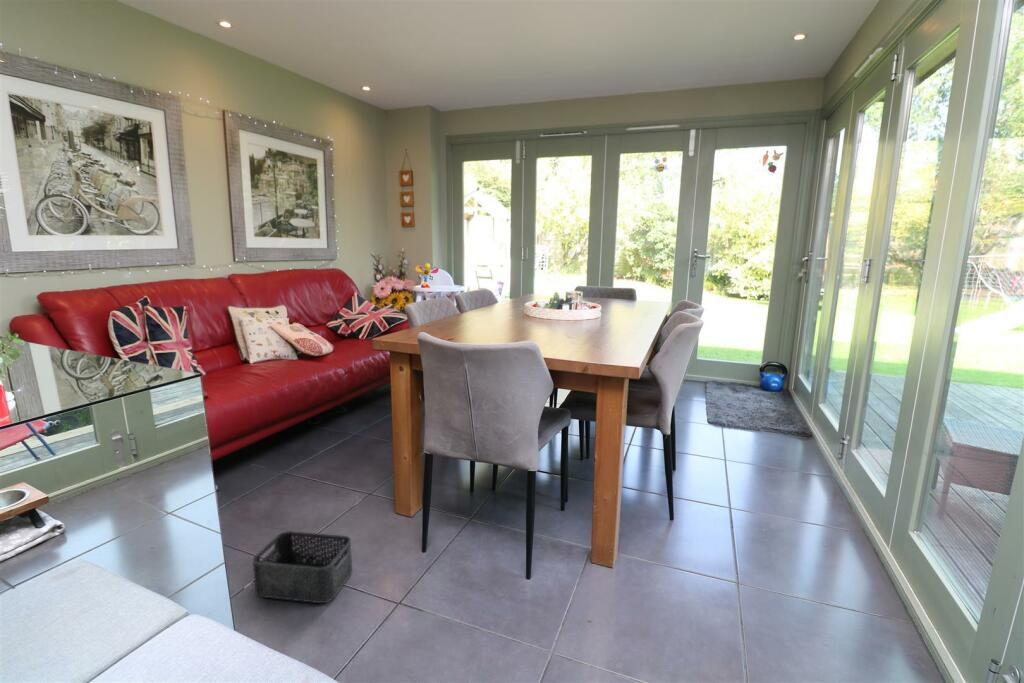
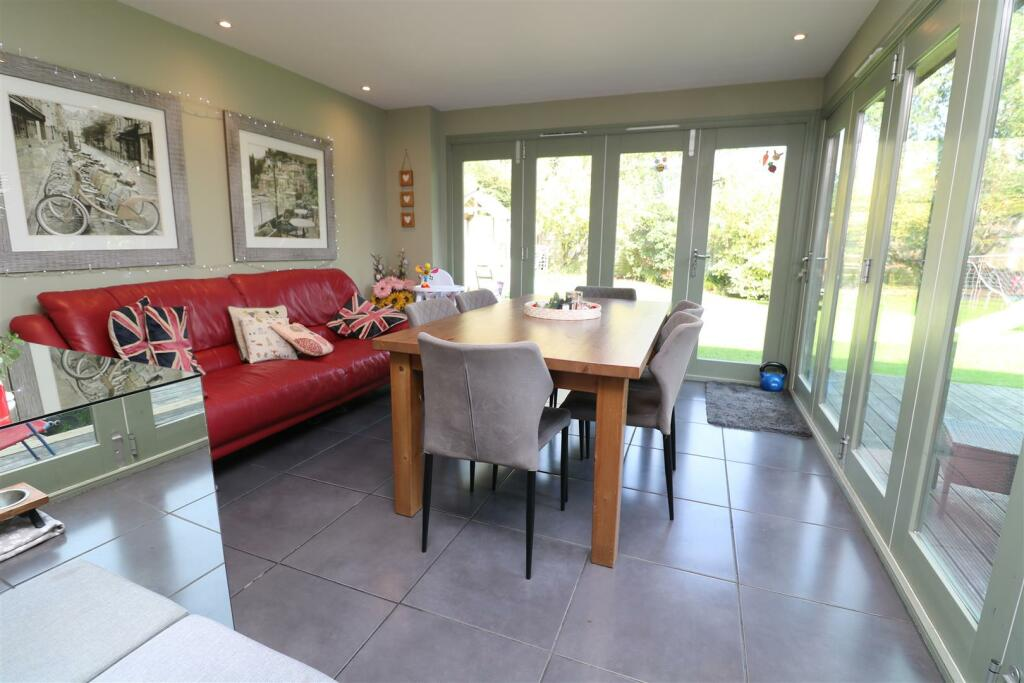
- storage bin (304, 565)
